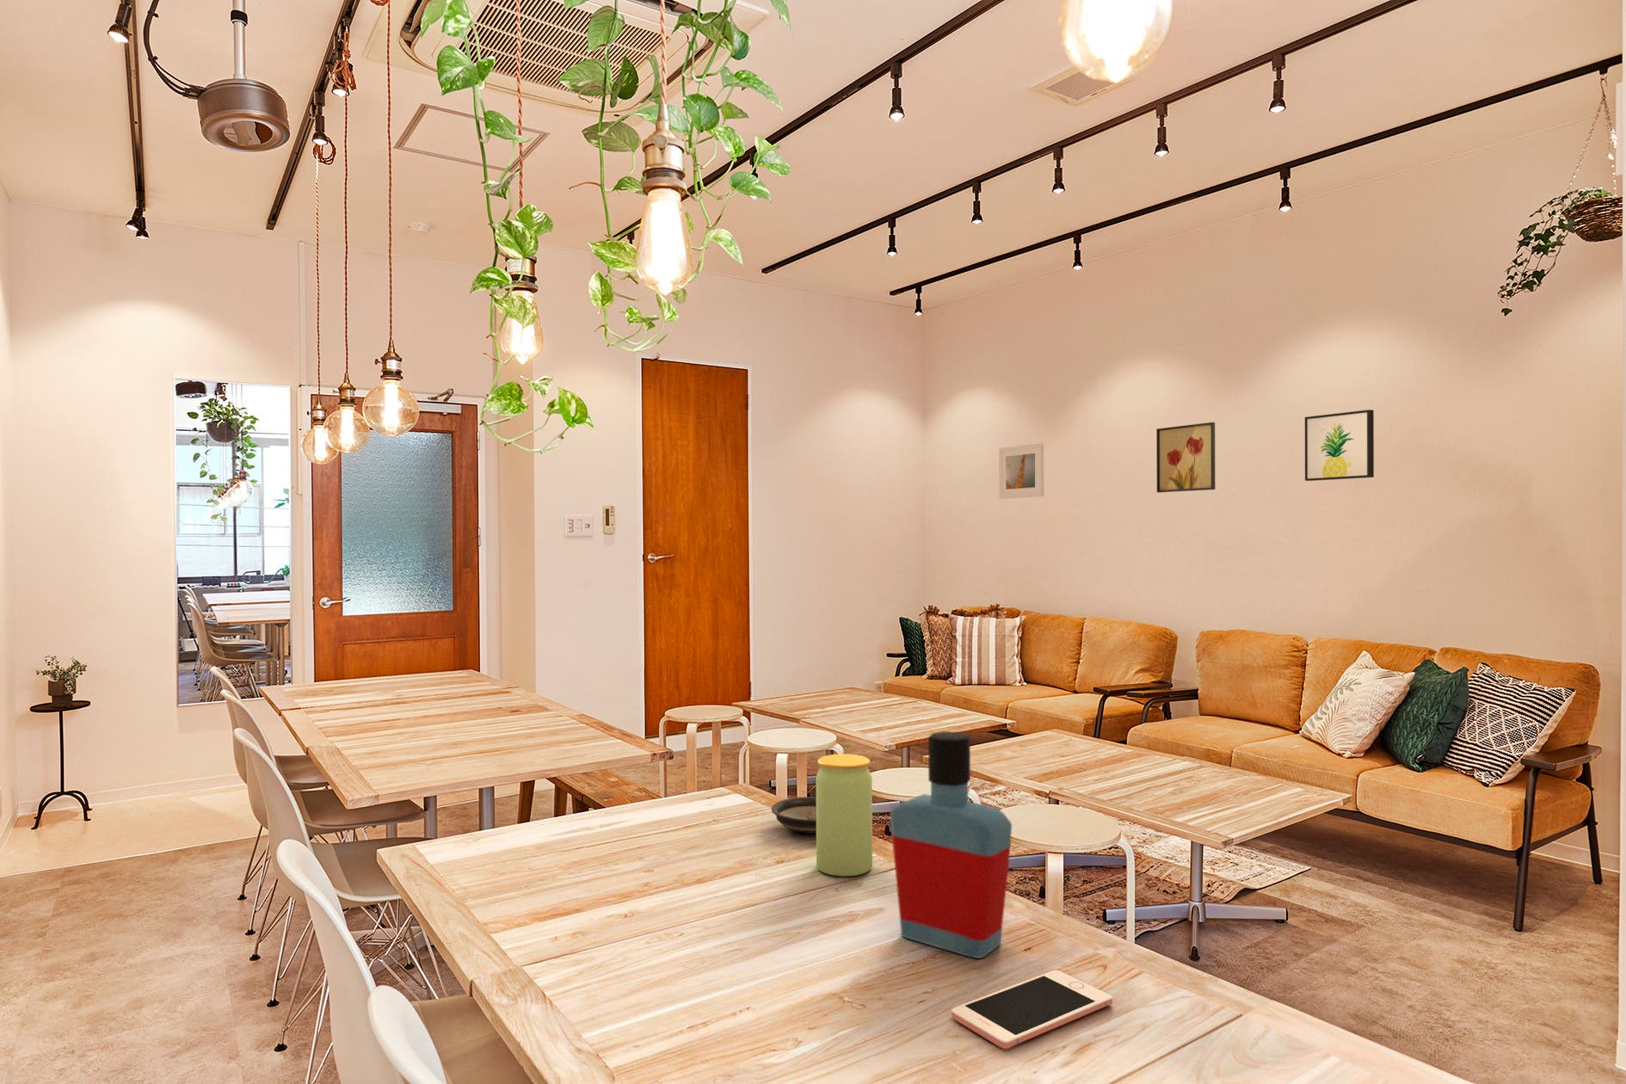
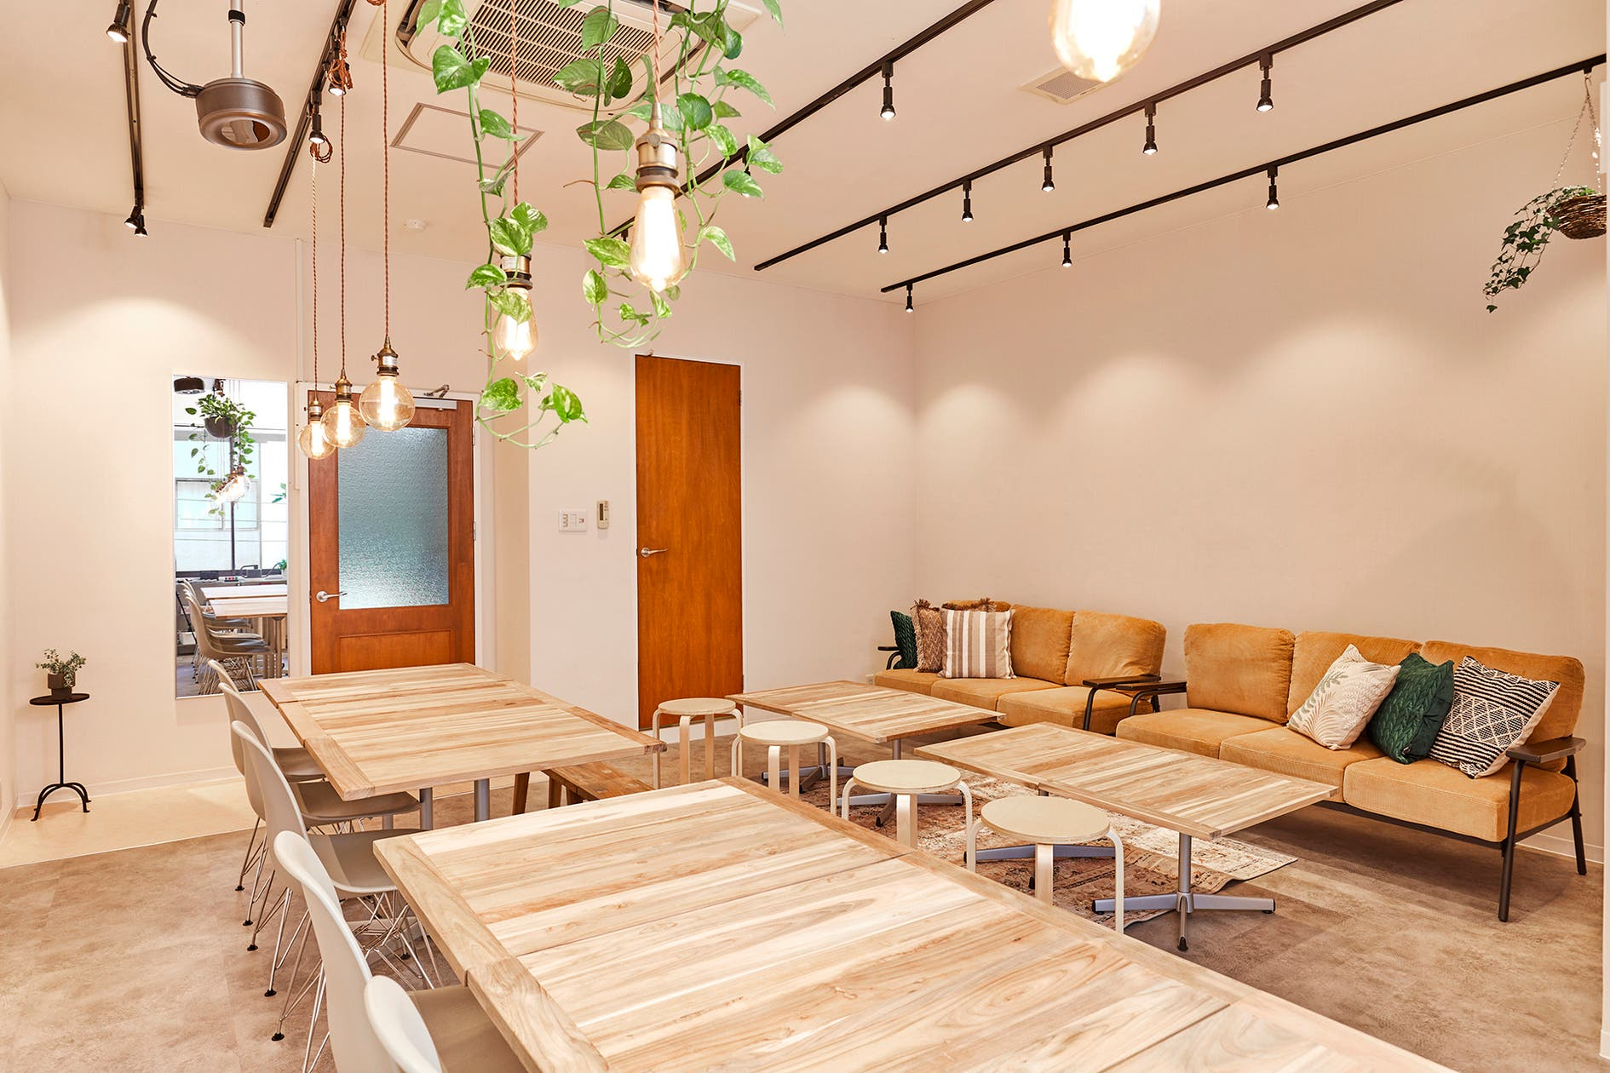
- wall art (1338, 445)
- cell phone (1032, 1007)
- bottle (950, 837)
- wall art (1186, 457)
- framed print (1020, 472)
- jar (844, 813)
- saucer (811, 817)
